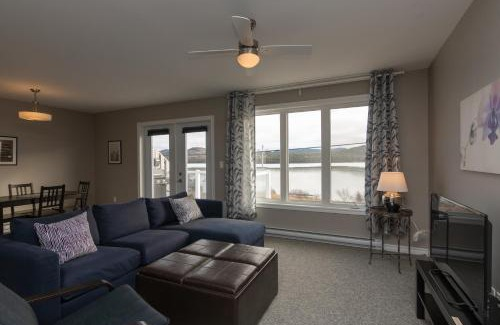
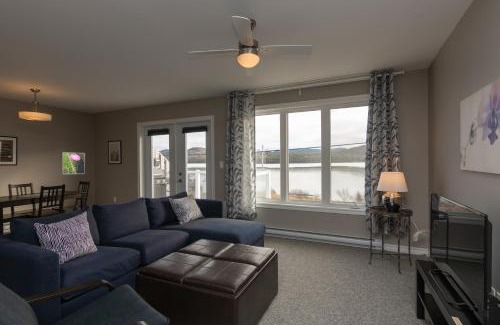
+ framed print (73, 163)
